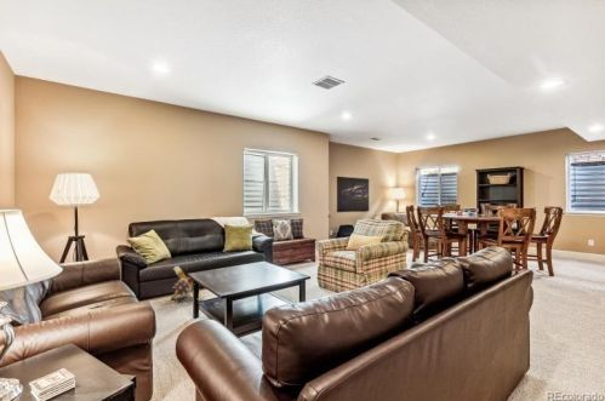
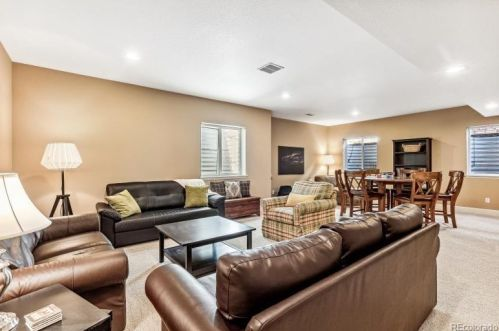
- plush toy (187, 282)
